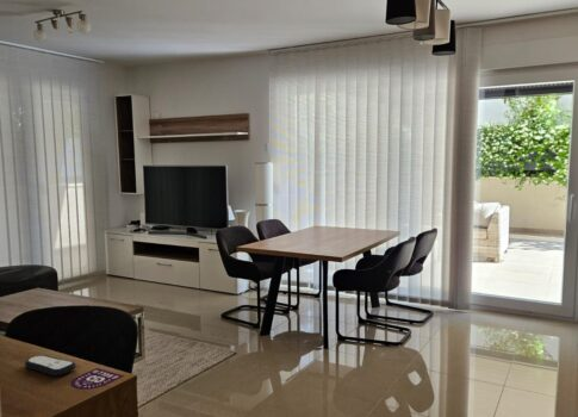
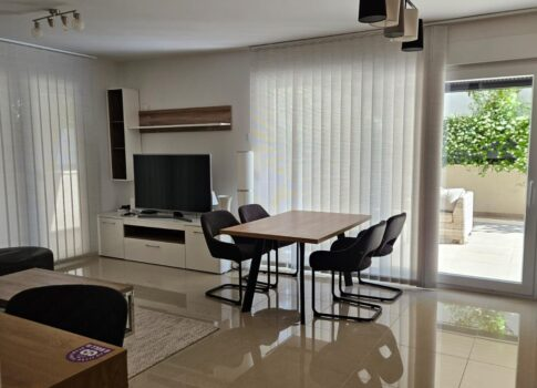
- remote control (49, 365)
